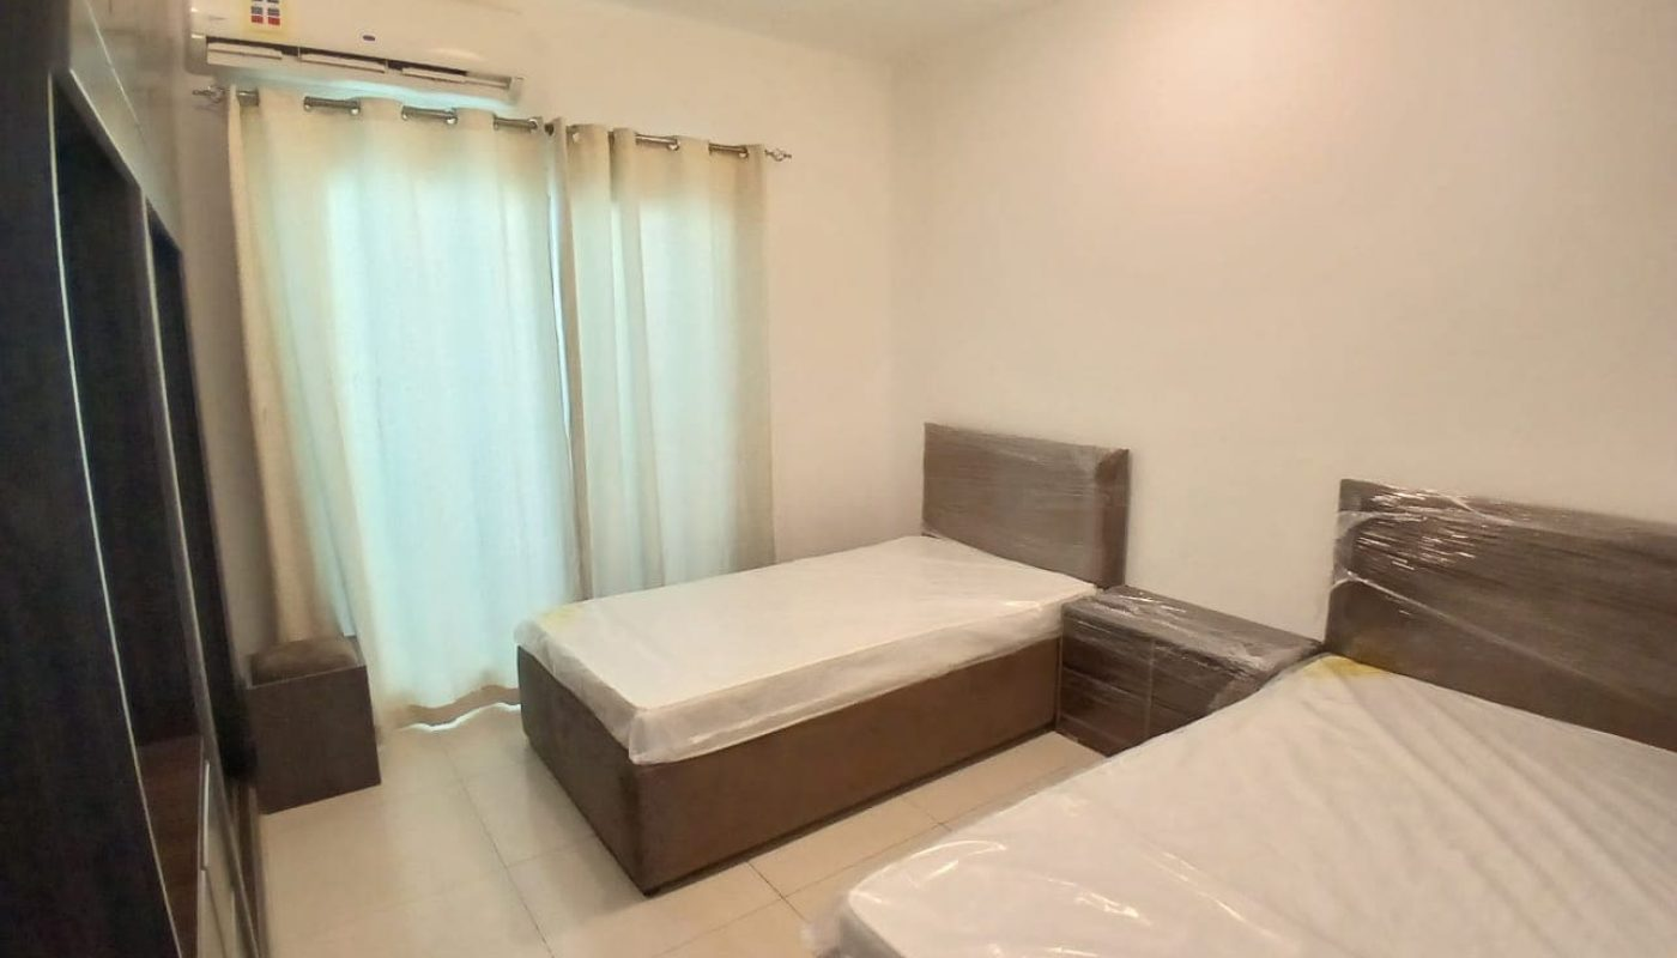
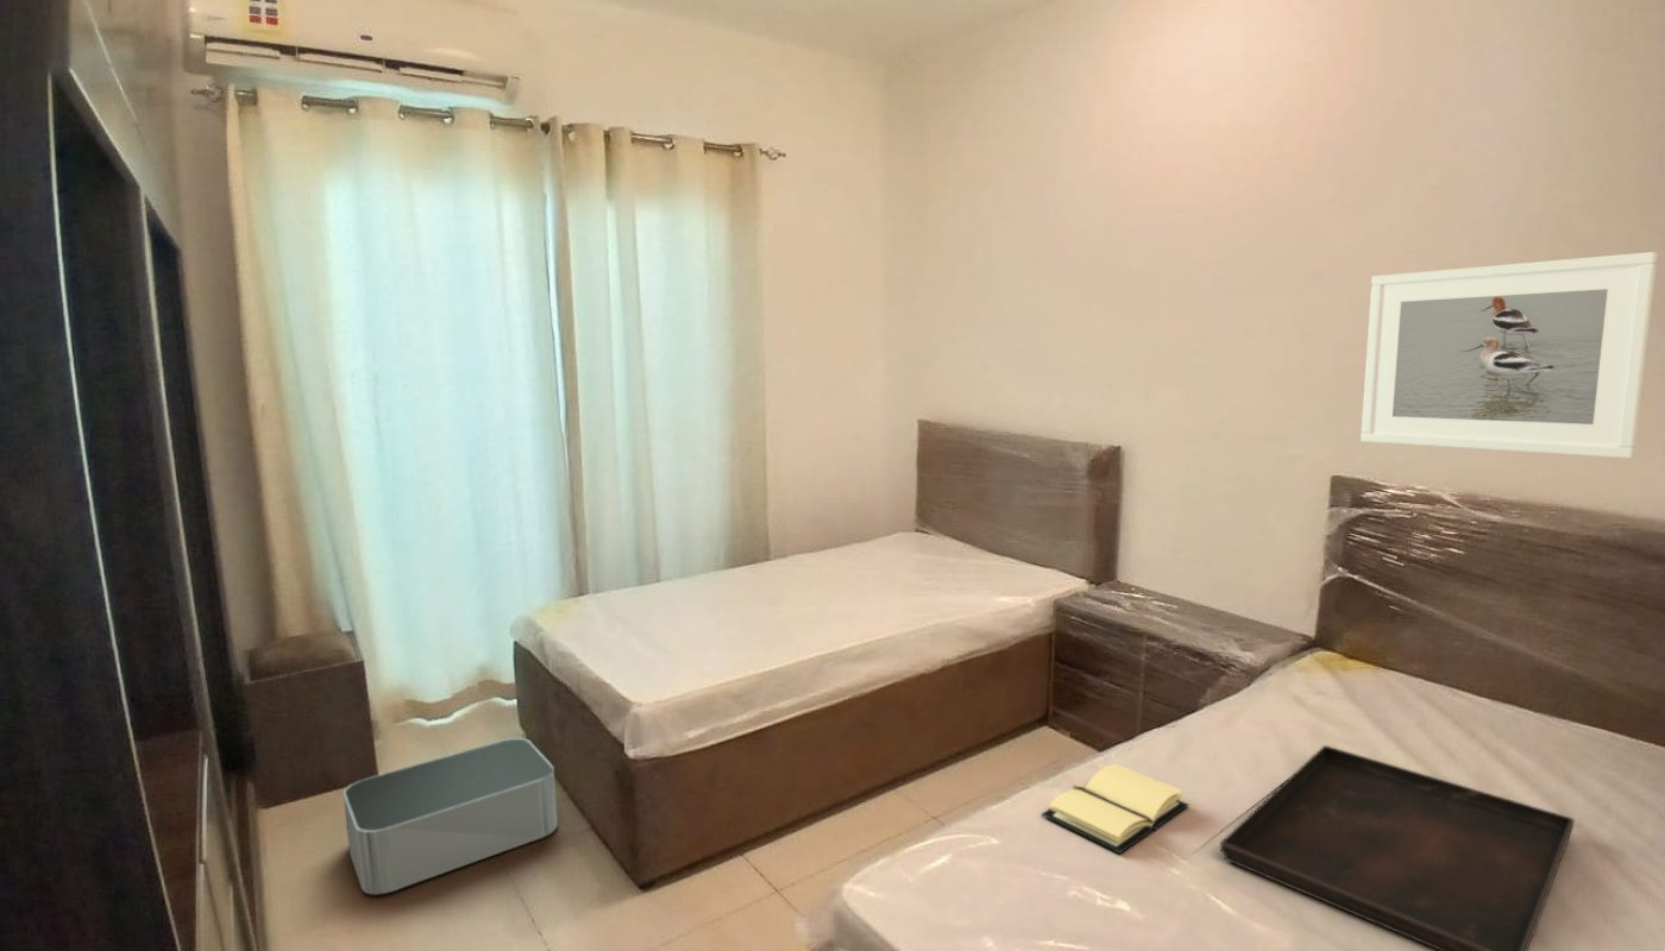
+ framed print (1490, 358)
+ book (1113, 801)
+ serving tray (1399, 839)
+ storage bin (453, 807)
